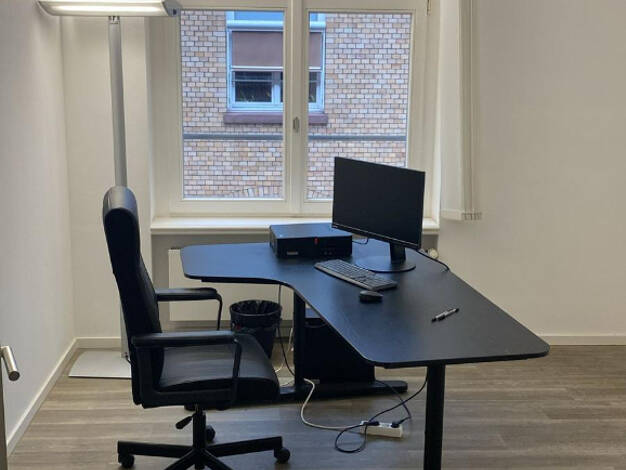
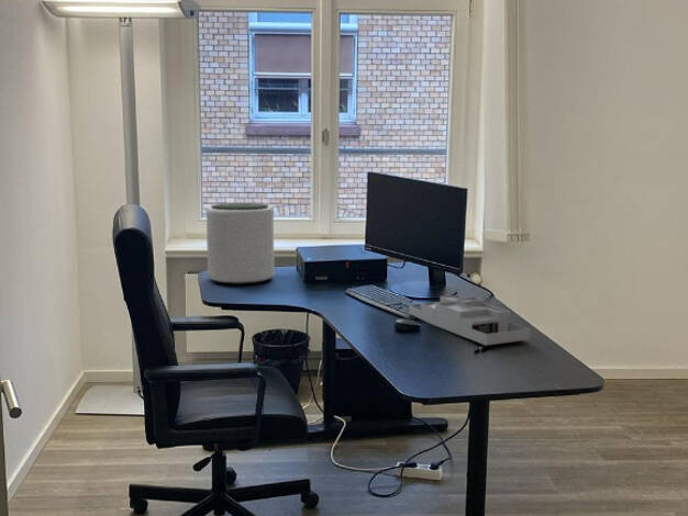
+ desk organizer (465, 313)
+ plant pot (240, 242)
